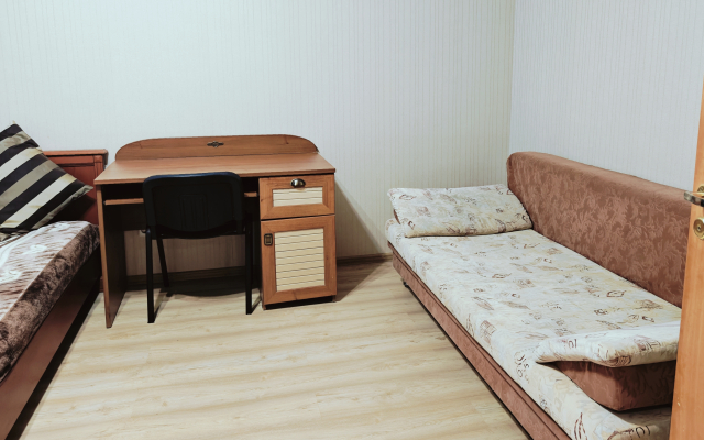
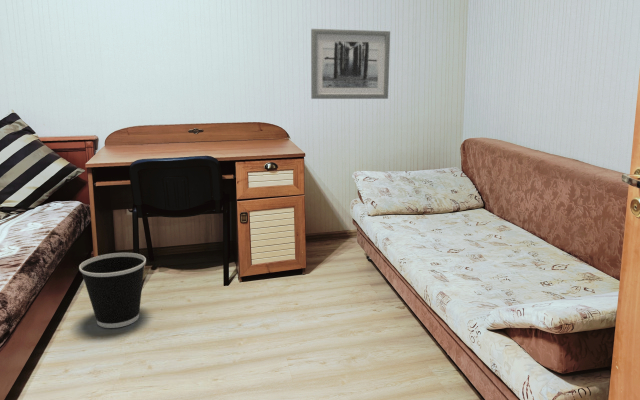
+ wall art (350, 64)
+ wastebasket (115, 291)
